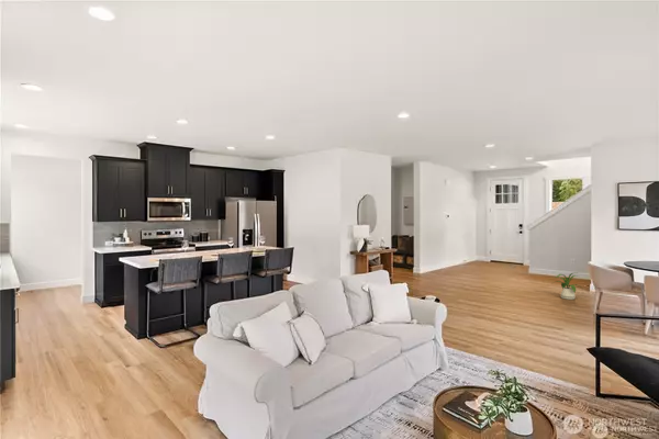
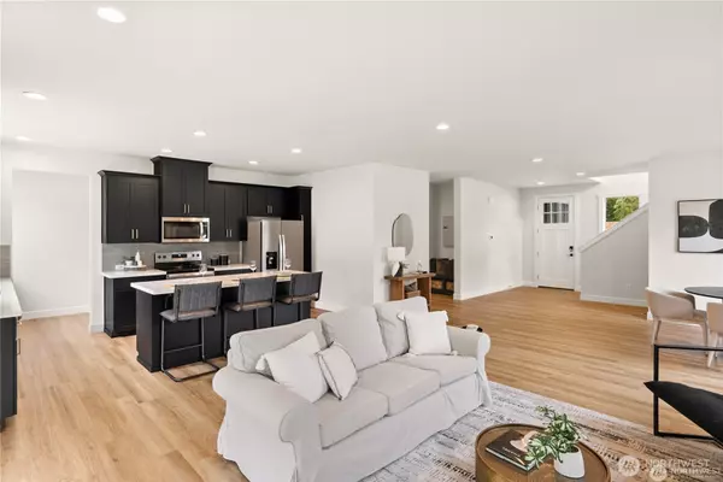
- house plant (567, 284)
